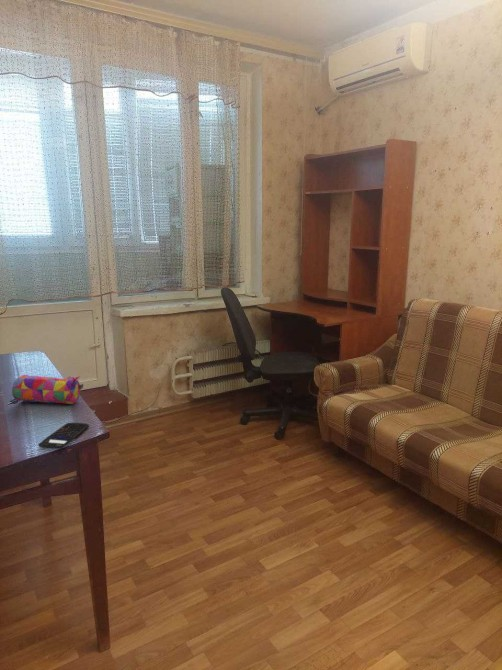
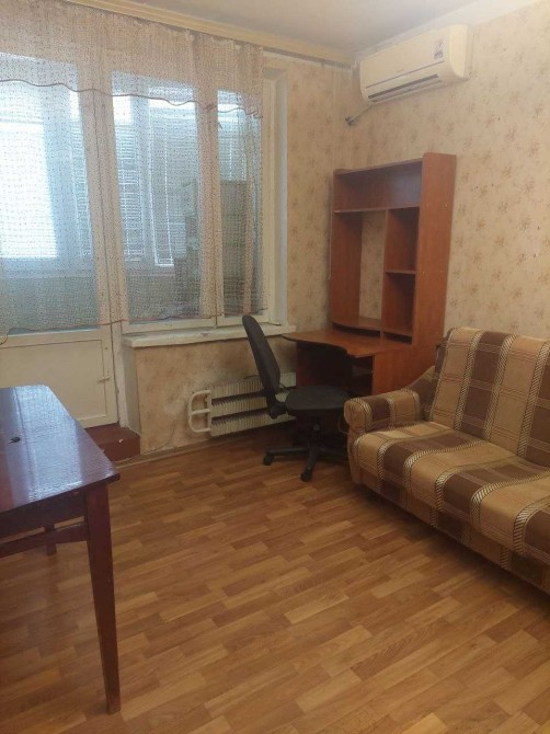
- calculator (65, 434)
- pencil case (48, 388)
